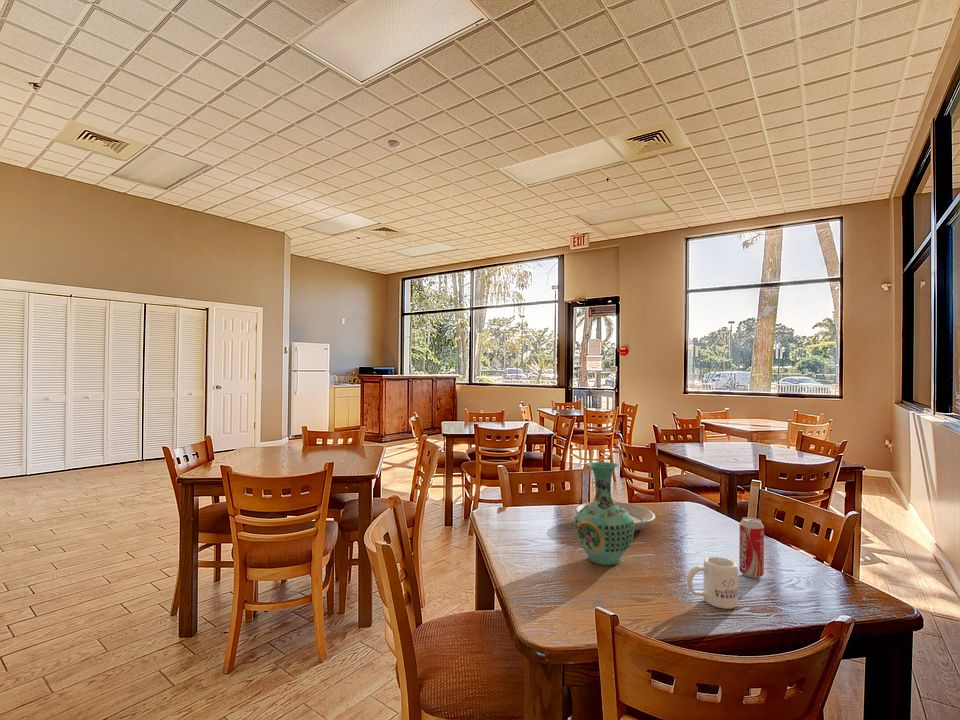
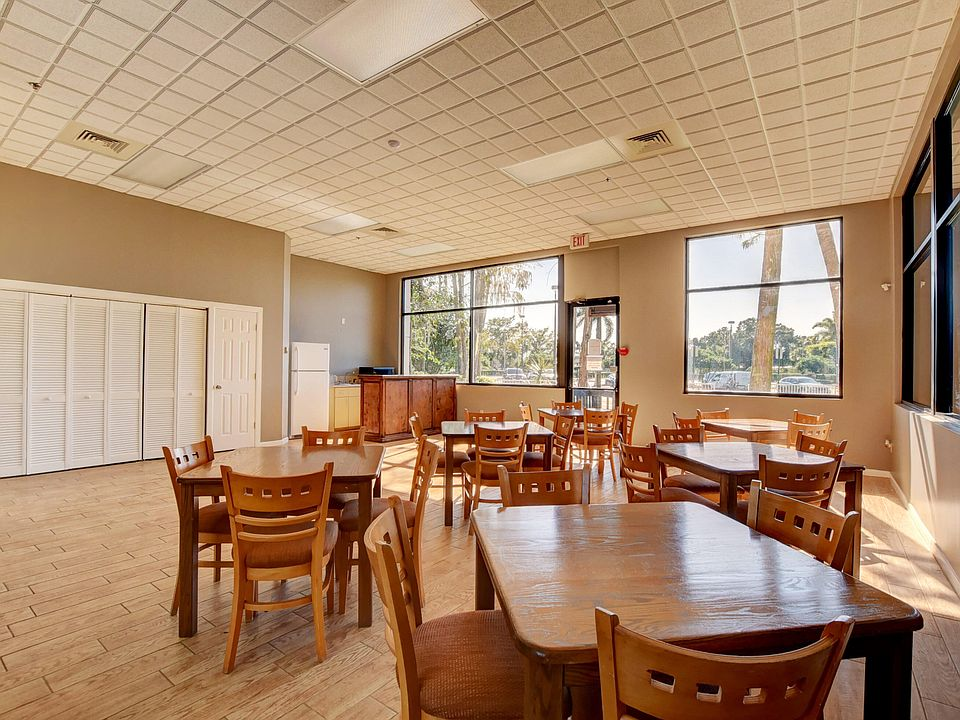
- beverage can (751, 547)
- mug (711, 582)
- plate (621, 527)
- vase (603, 511)
